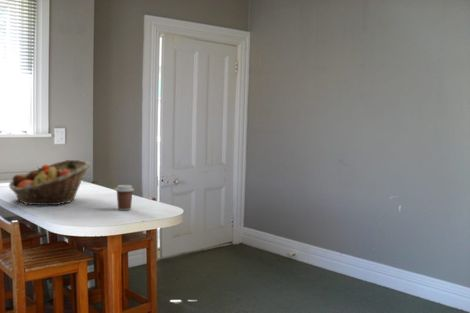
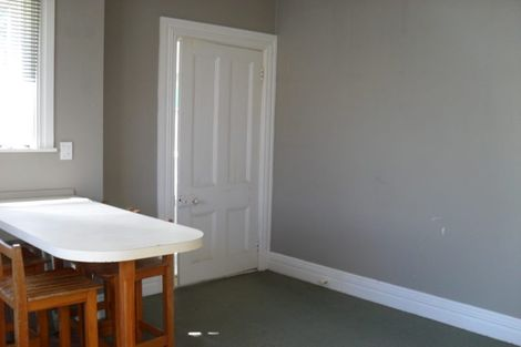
- coffee cup (124, 197)
- fruit basket (50, 181)
